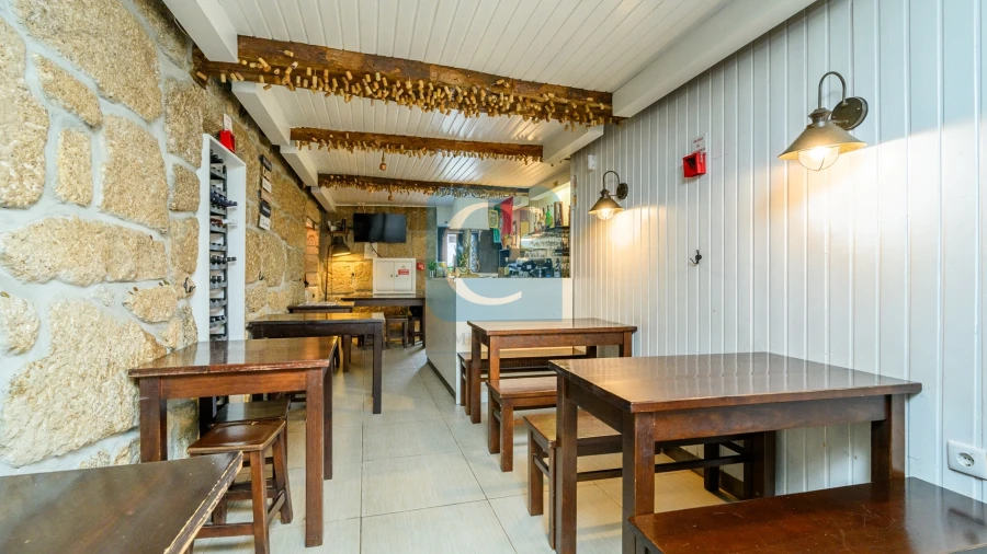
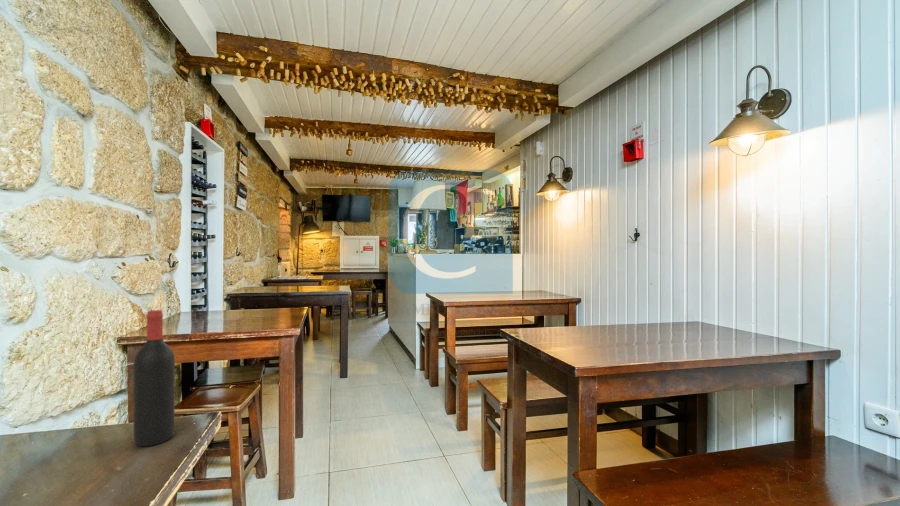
+ wine bottle (154, 375)
